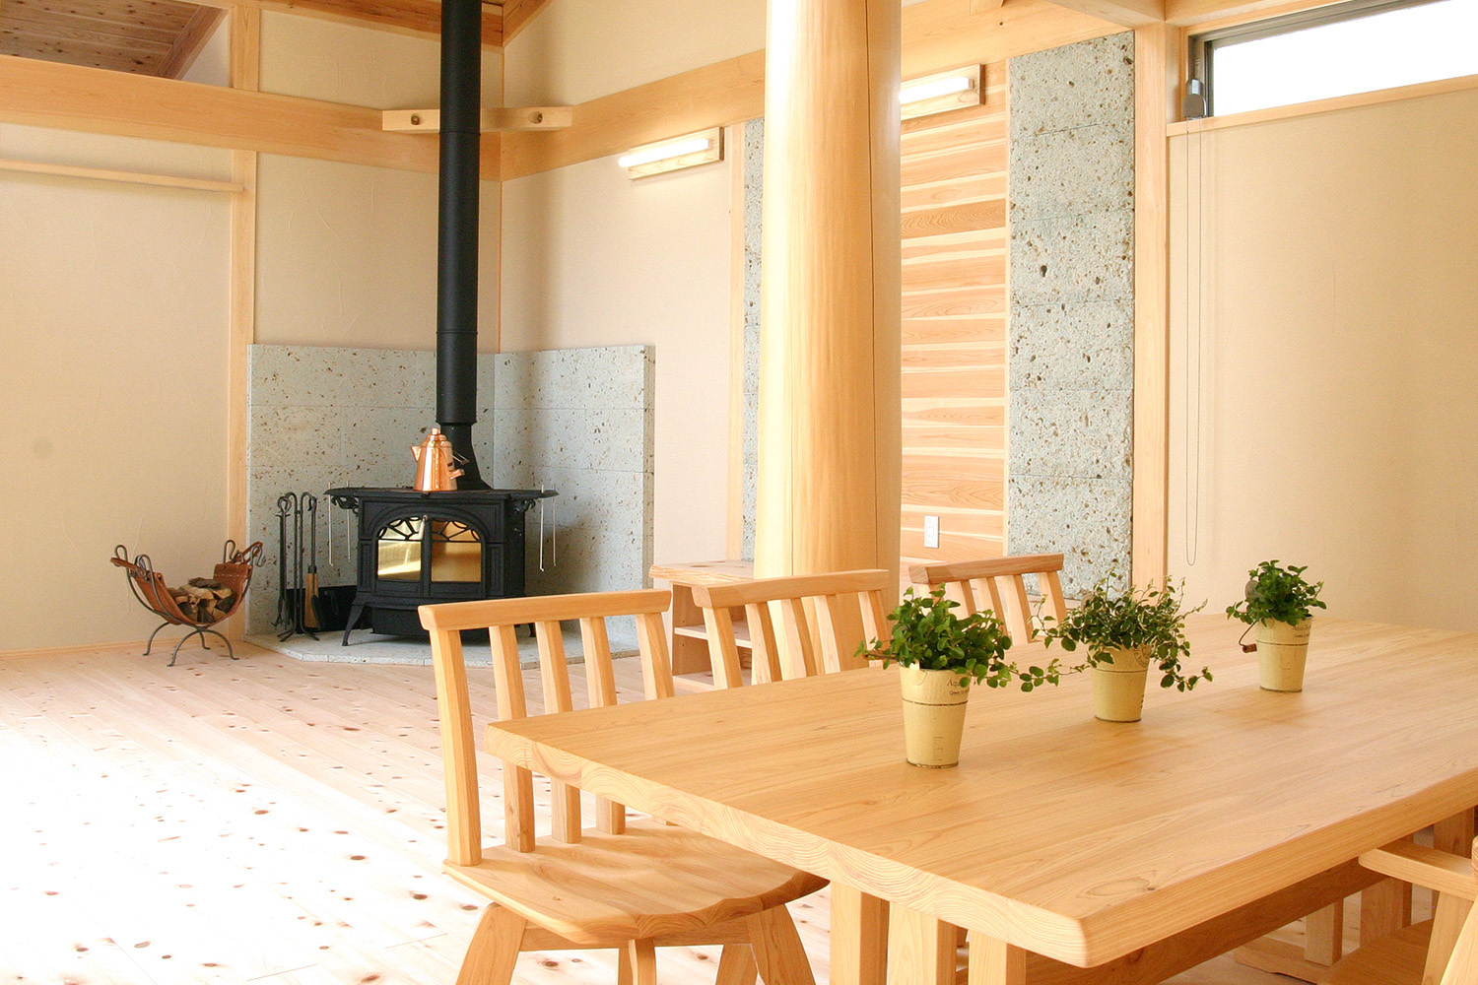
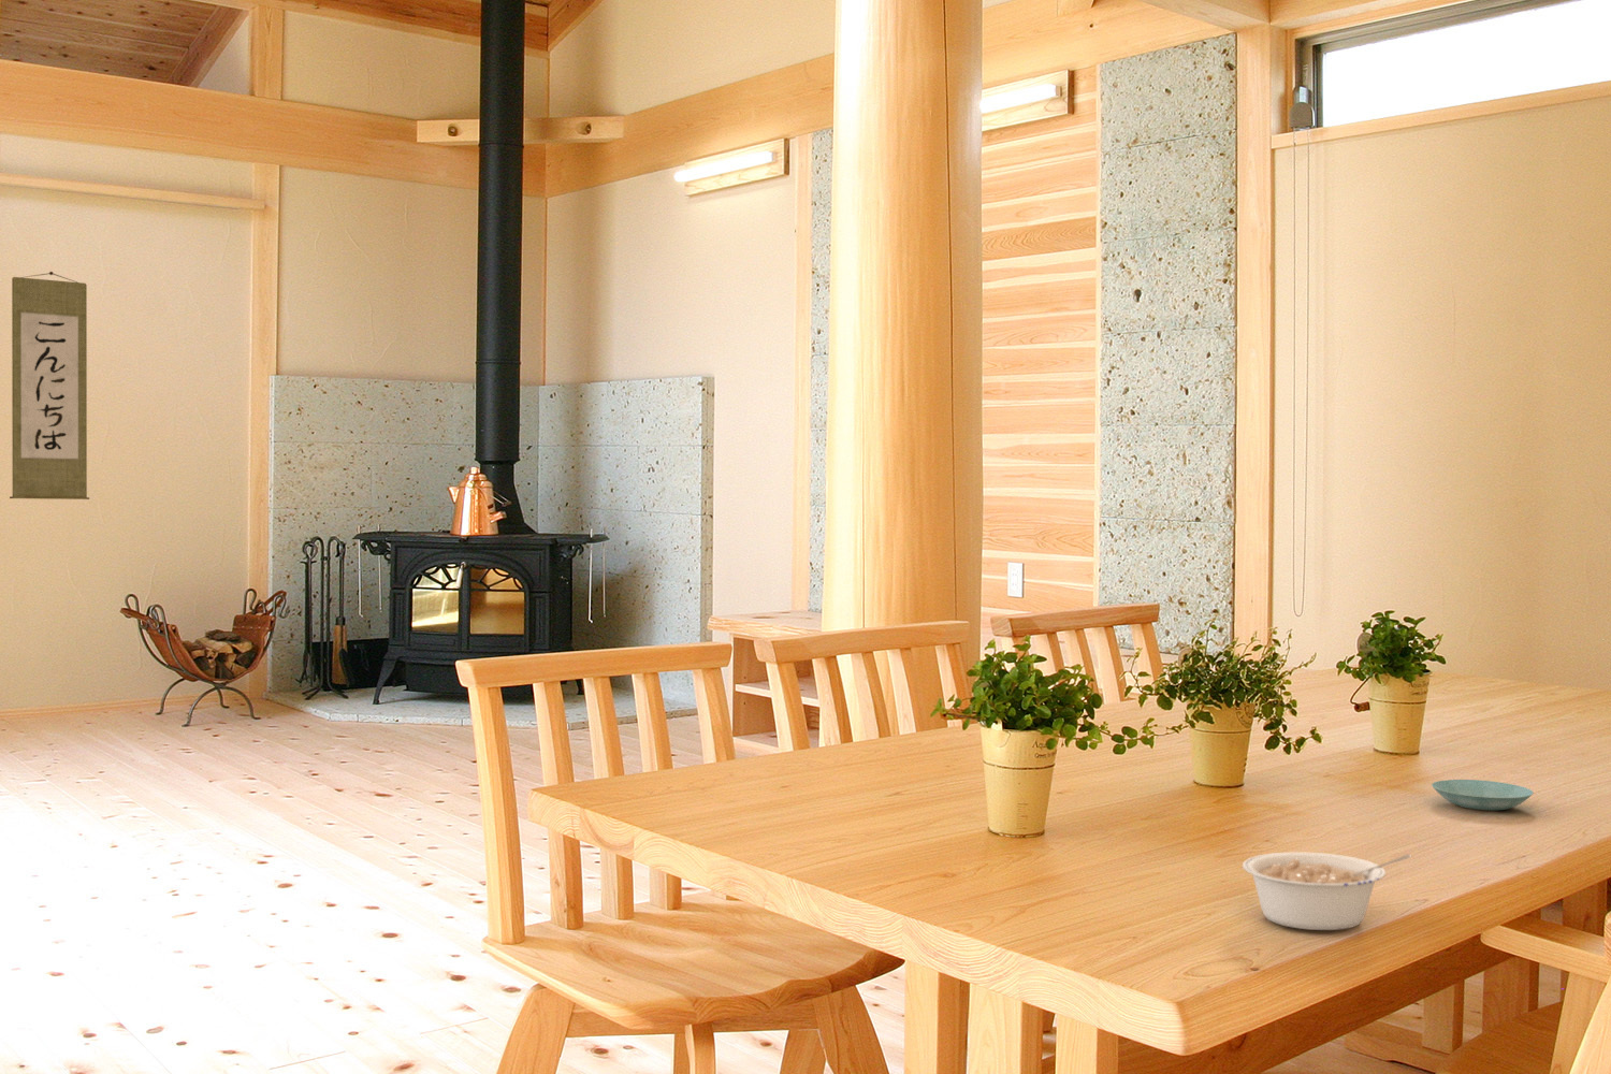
+ wall scroll (49, 385)
+ saucer (1482, 796)
+ legume (1316, 886)
